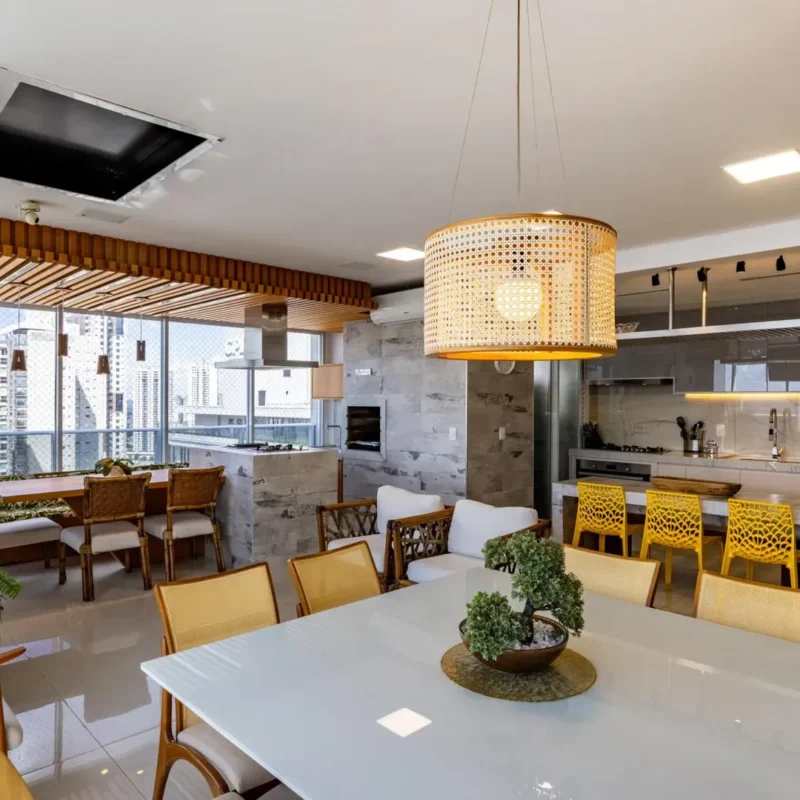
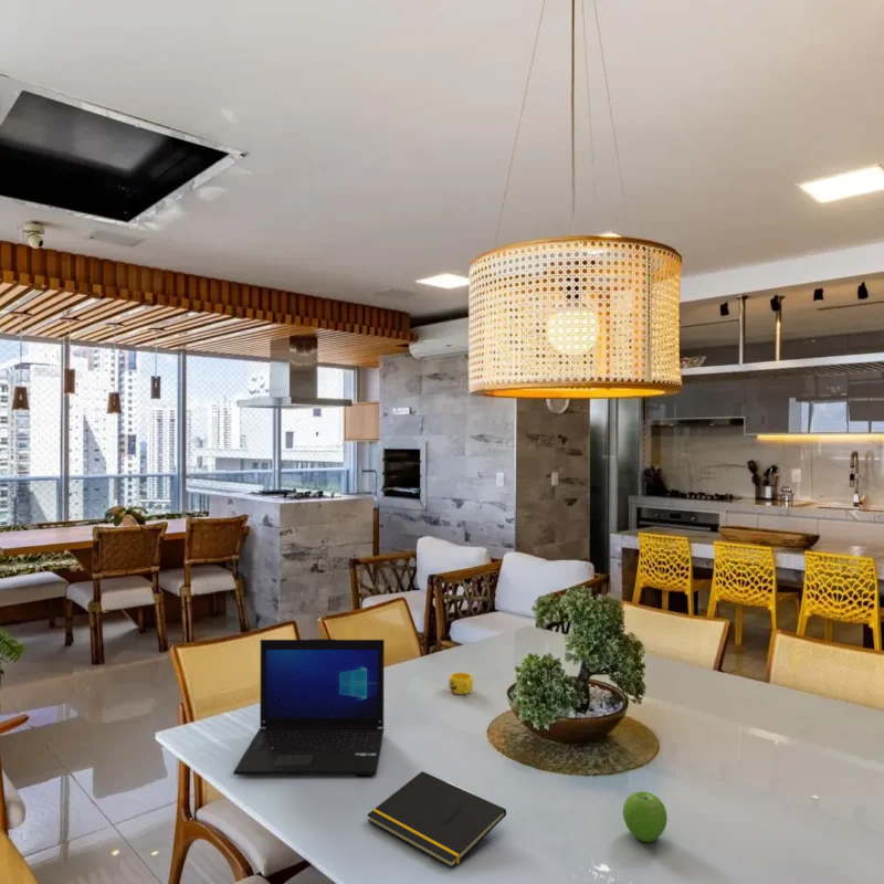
+ cup (462, 684)
+ notepad (435, 814)
+ fruit (644, 817)
+ laptop (314, 702)
